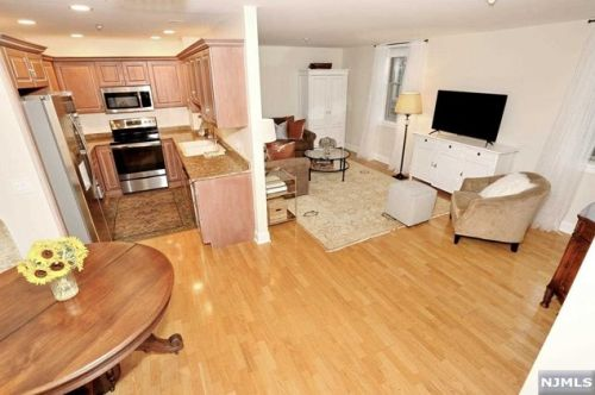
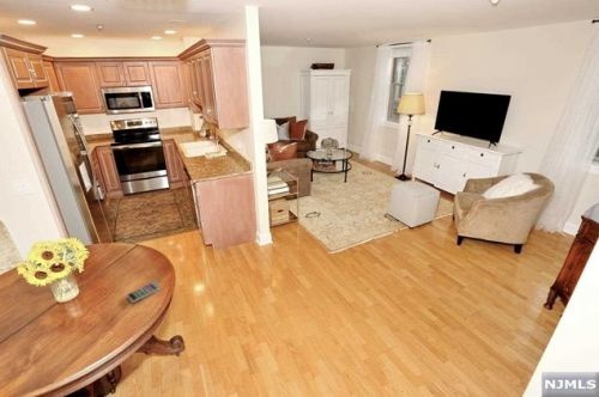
+ smartphone (144, 291)
